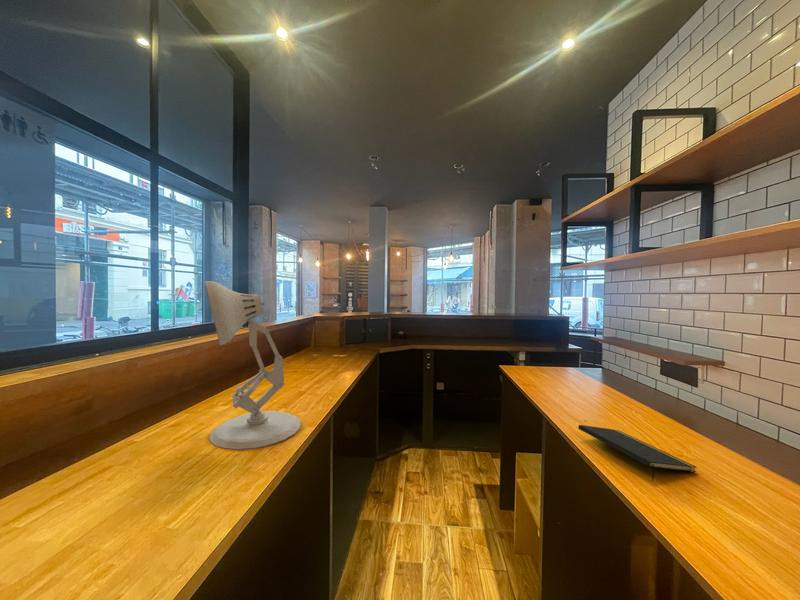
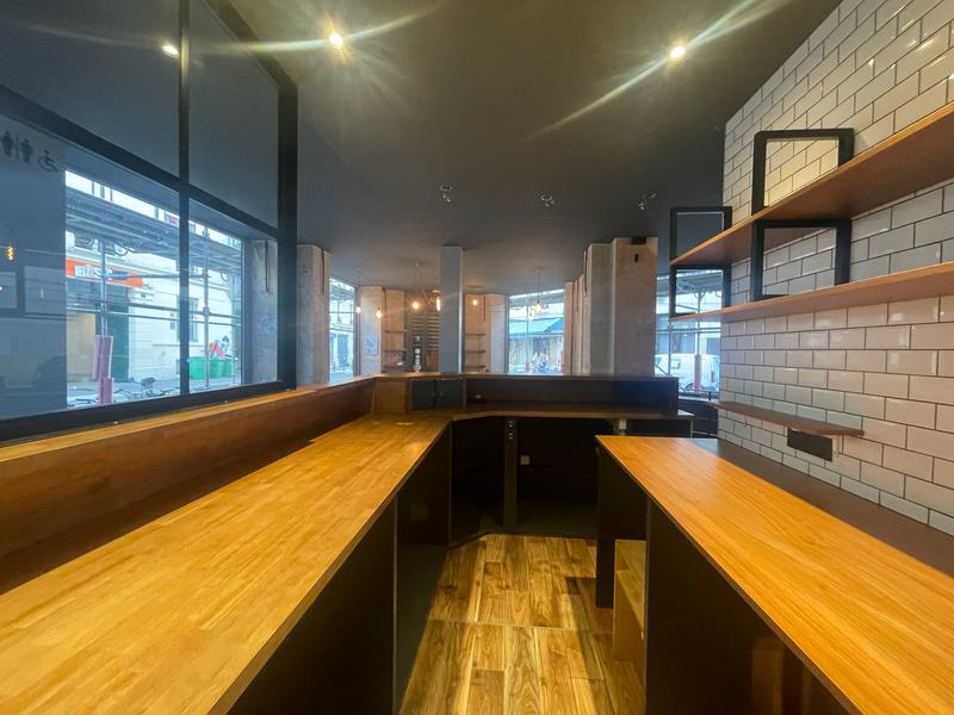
- desk lamp (255, 355)
- notepad (631, 446)
